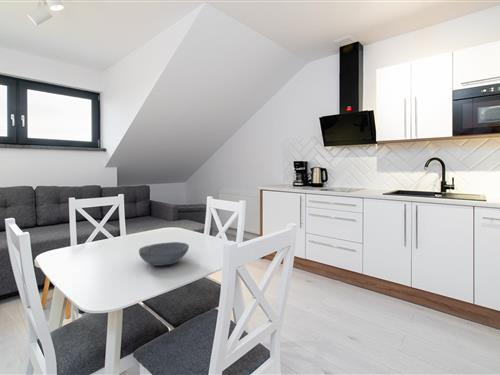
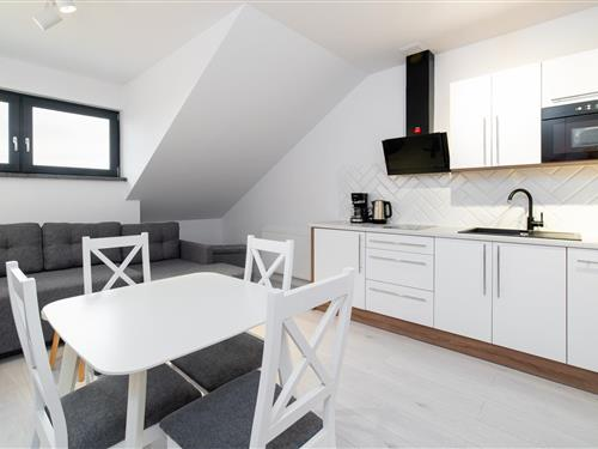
- bowl (164, 255)
